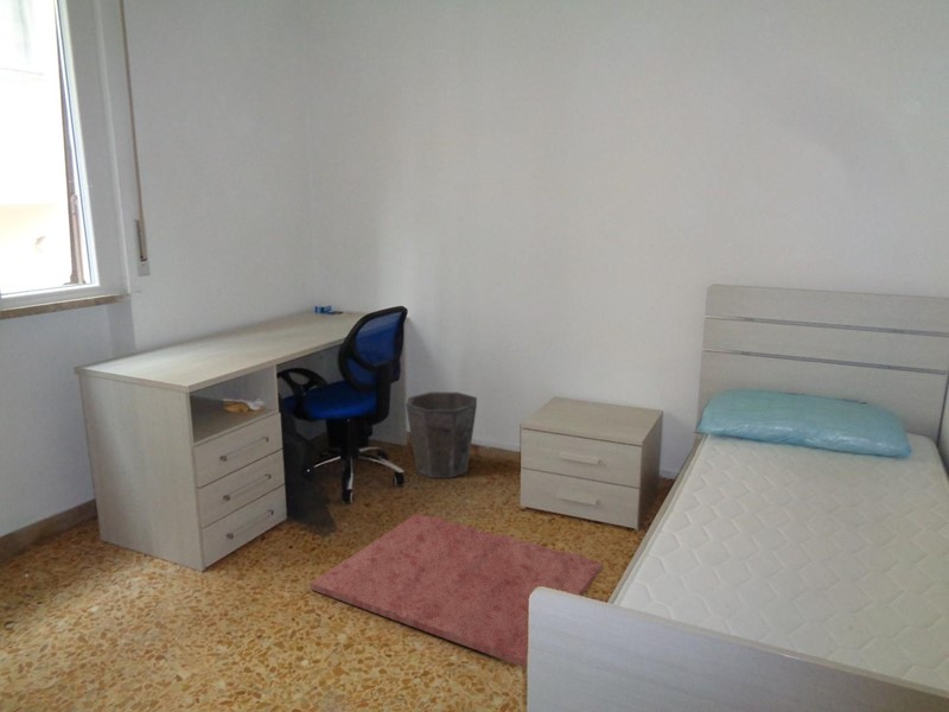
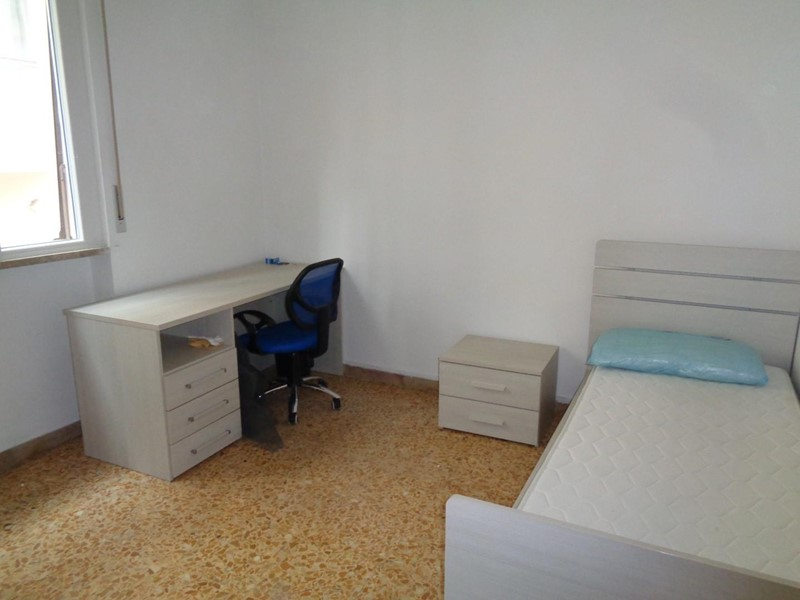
- rug (460, 572)
- waste bin (441, 434)
